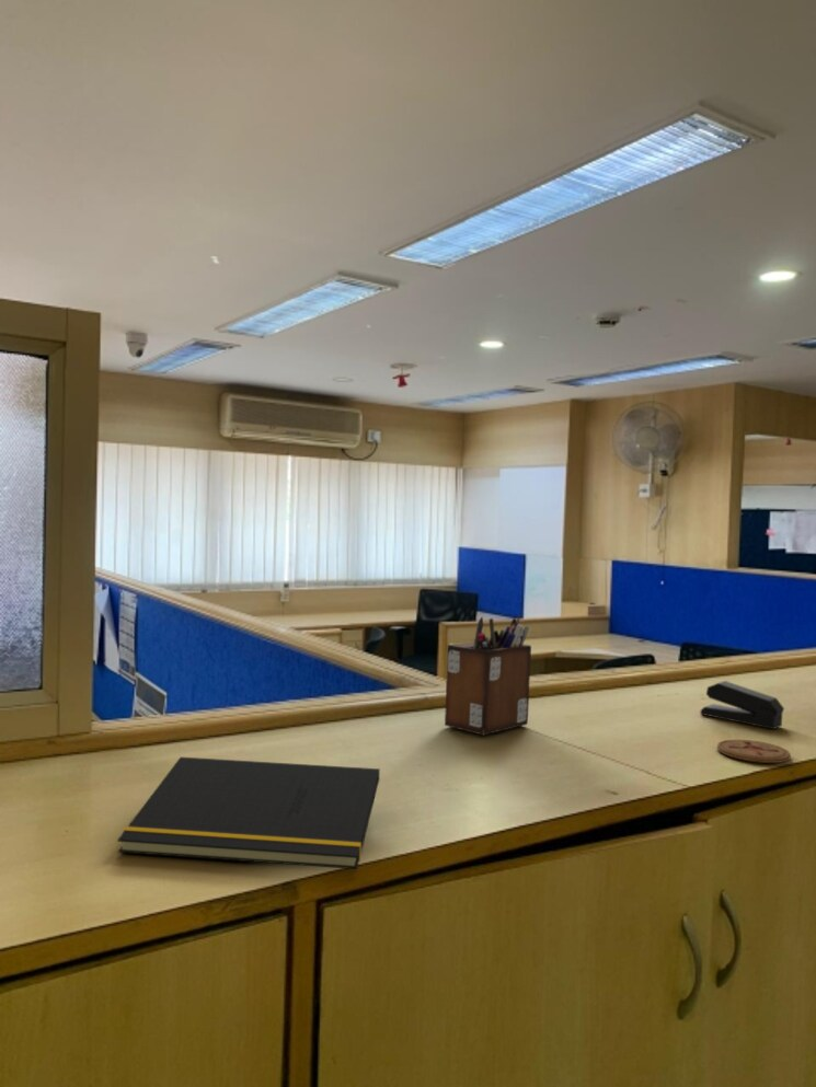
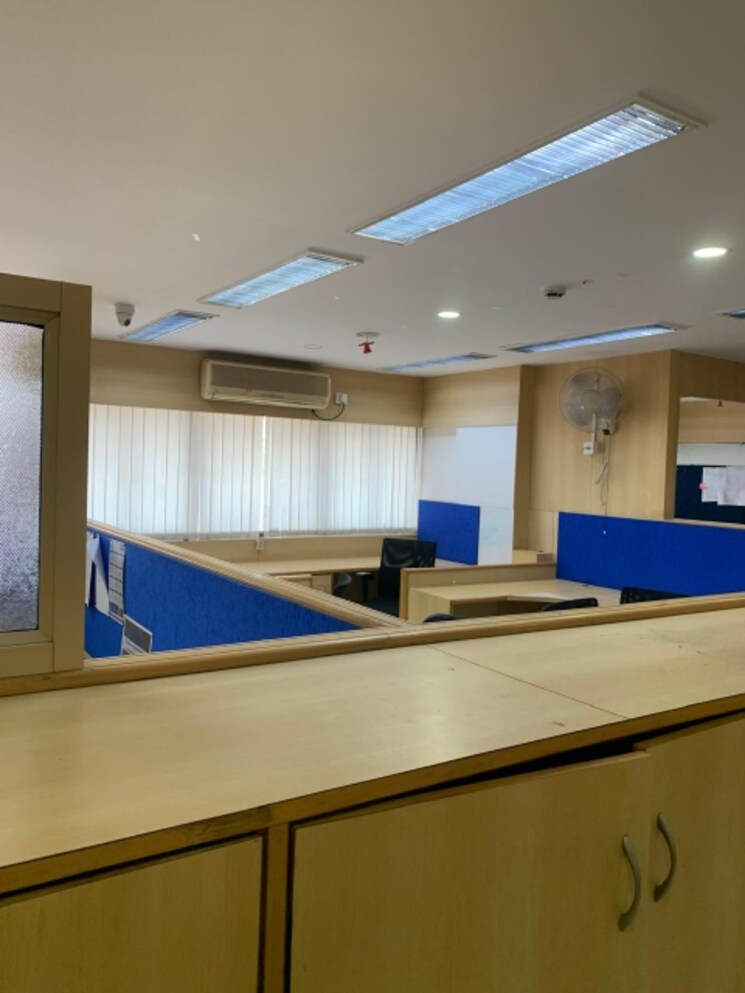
- coaster (752, 750)
- stapler (742, 703)
- notepad (260, 807)
- desk organizer (489, 669)
